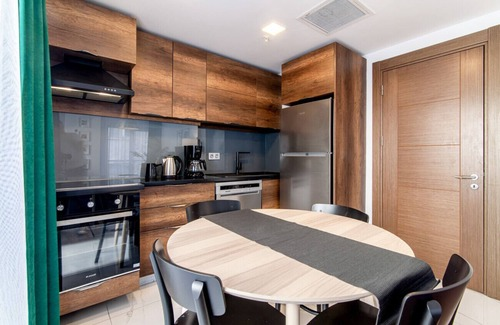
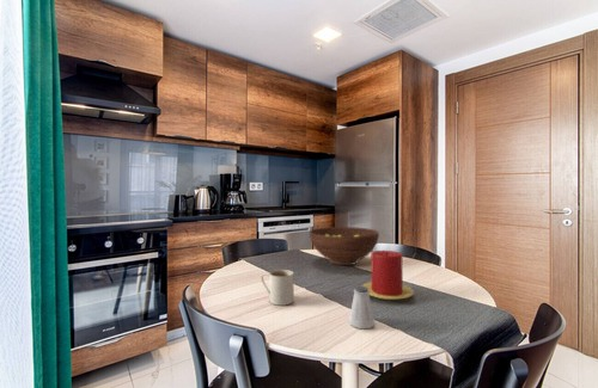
+ fruit bowl (343, 246)
+ candle (386, 273)
+ saltshaker (361, 304)
+ mug (276, 285)
